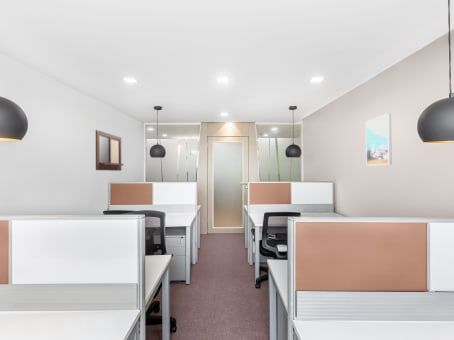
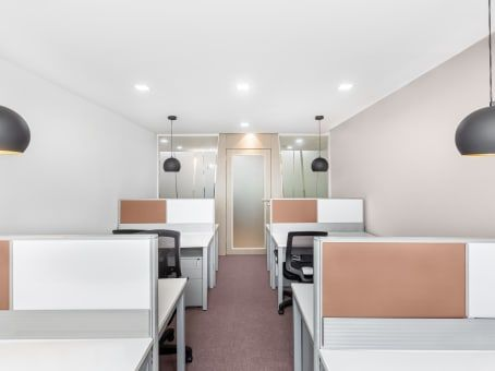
- writing board (111, 152)
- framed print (377, 141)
